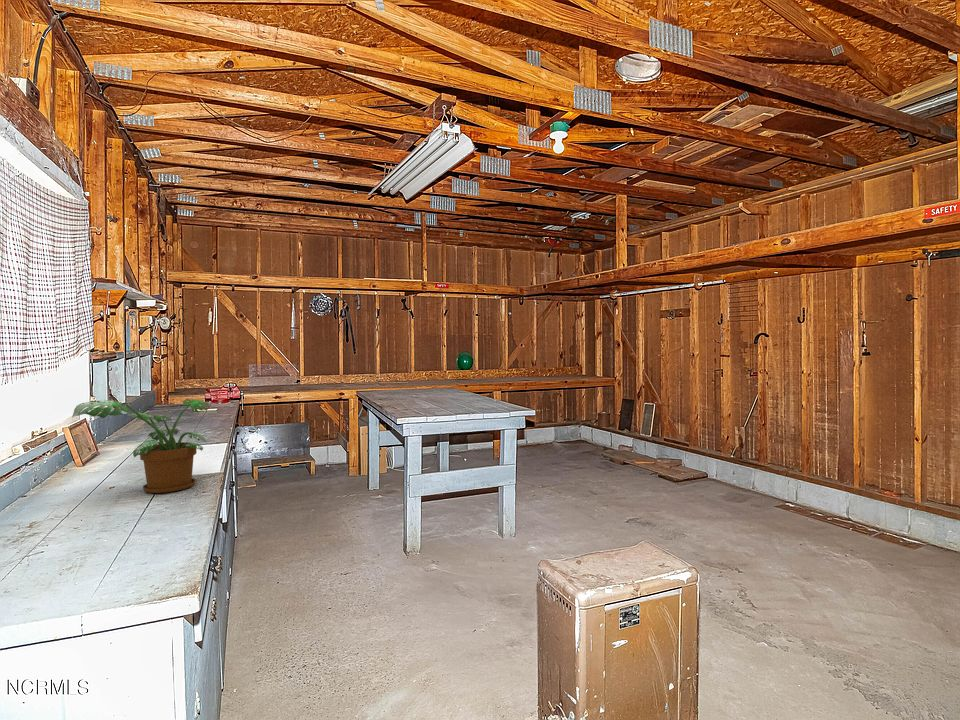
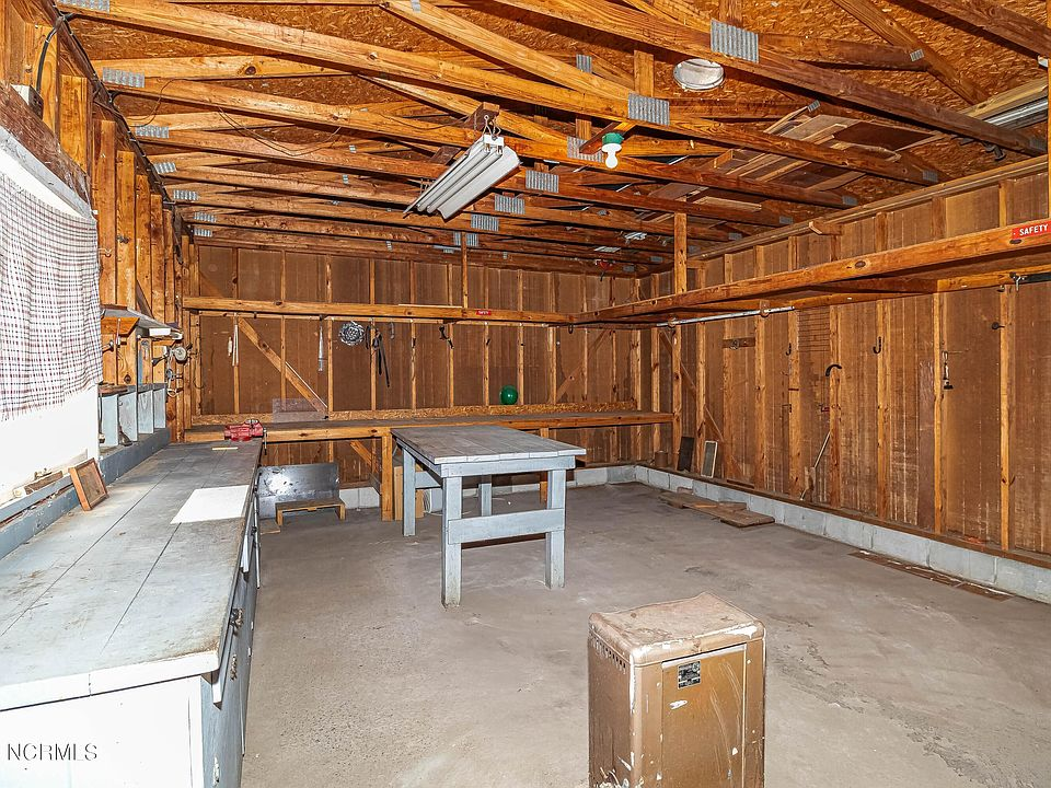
- potted plant (154, 442)
